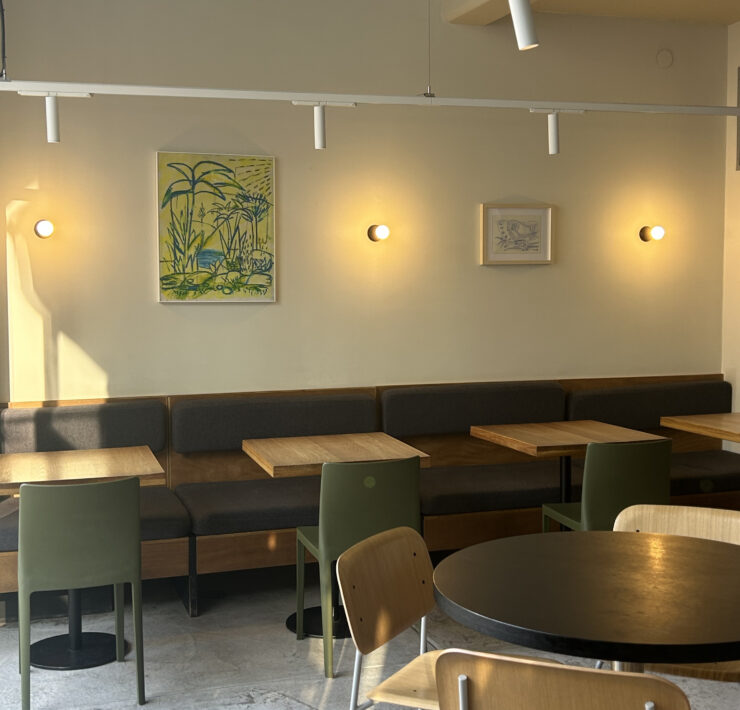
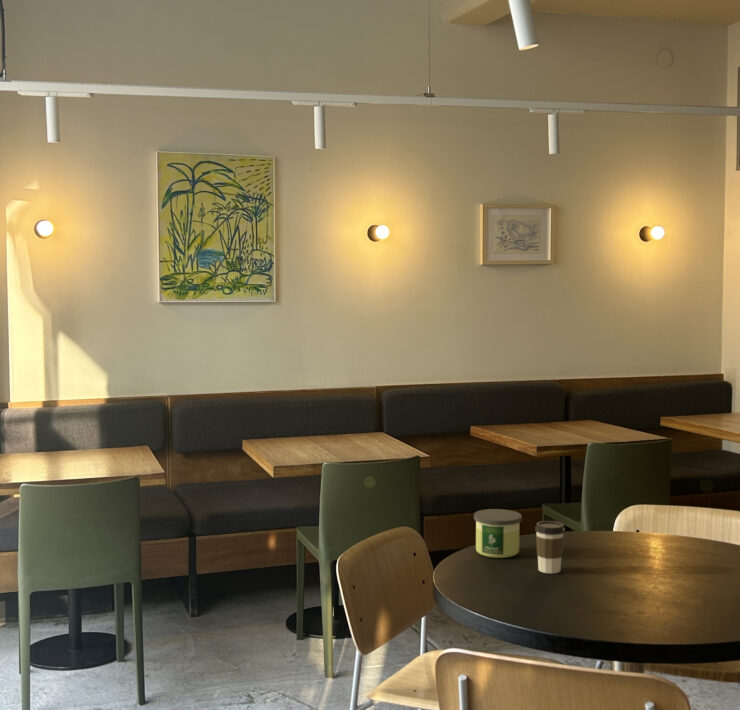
+ coffee cup (549, 547)
+ candle (497, 533)
